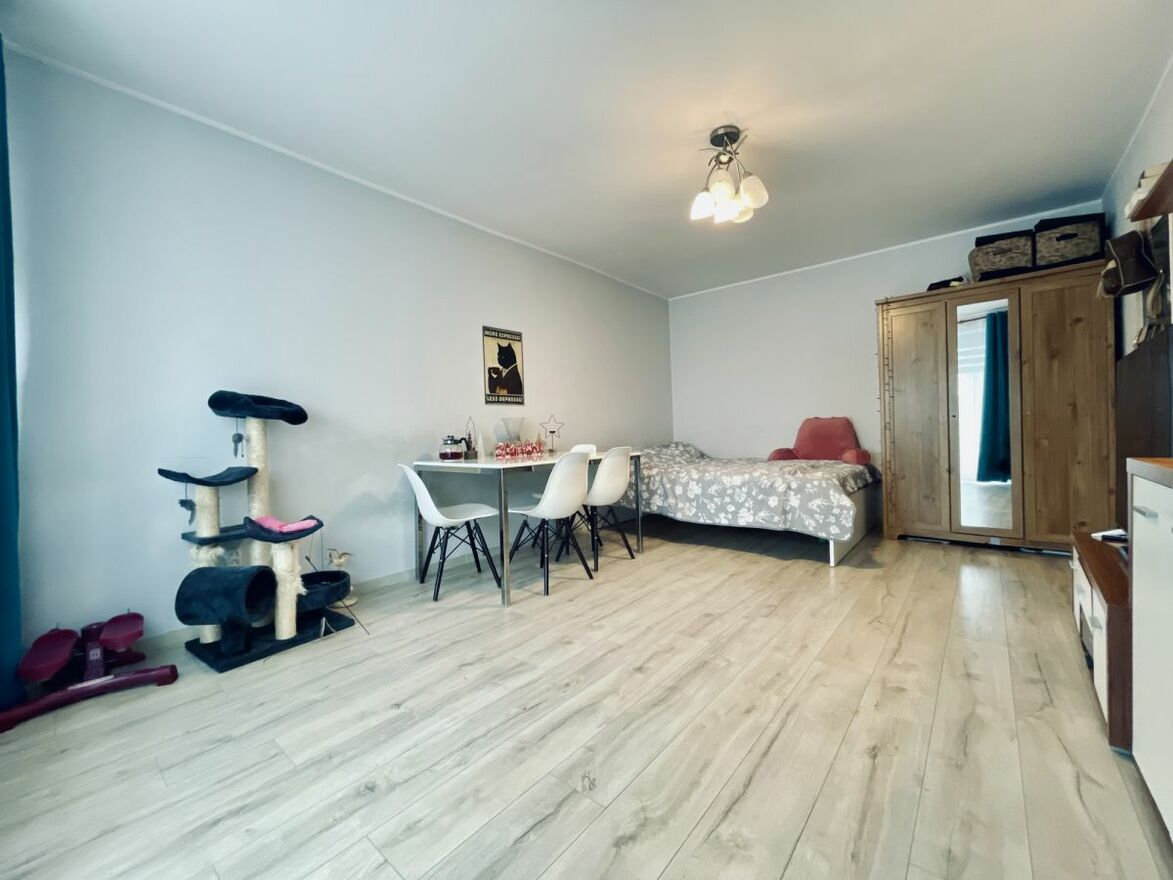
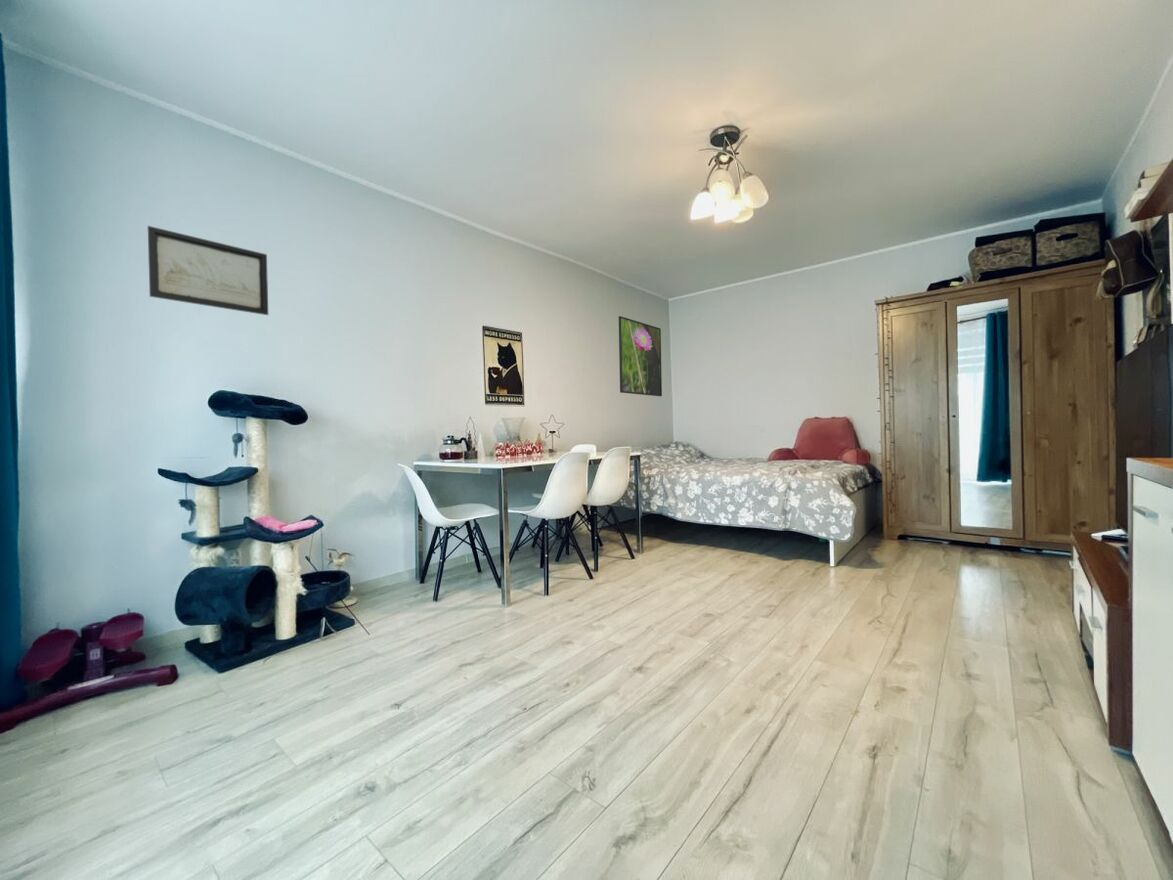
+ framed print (641, 358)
+ wall art (212, 274)
